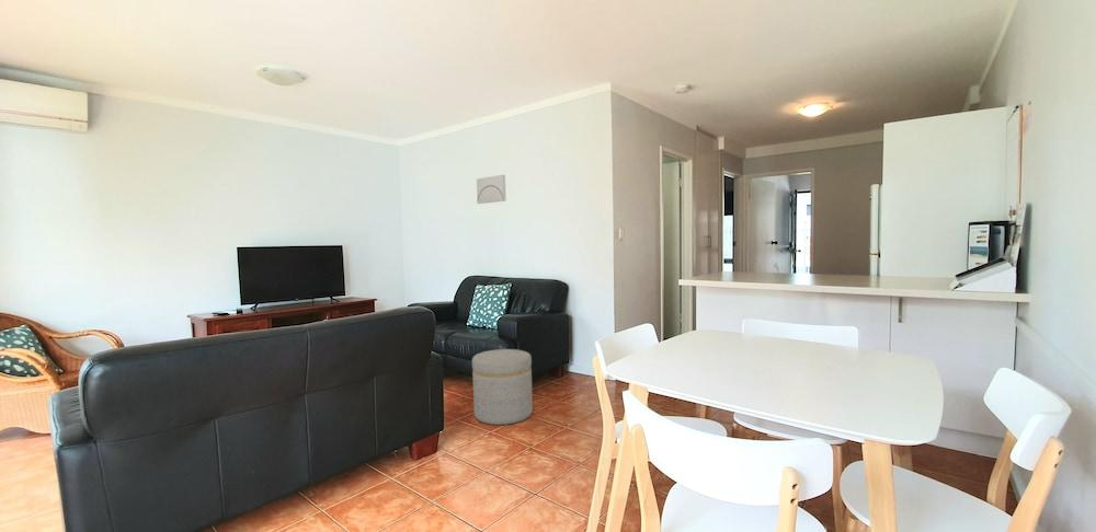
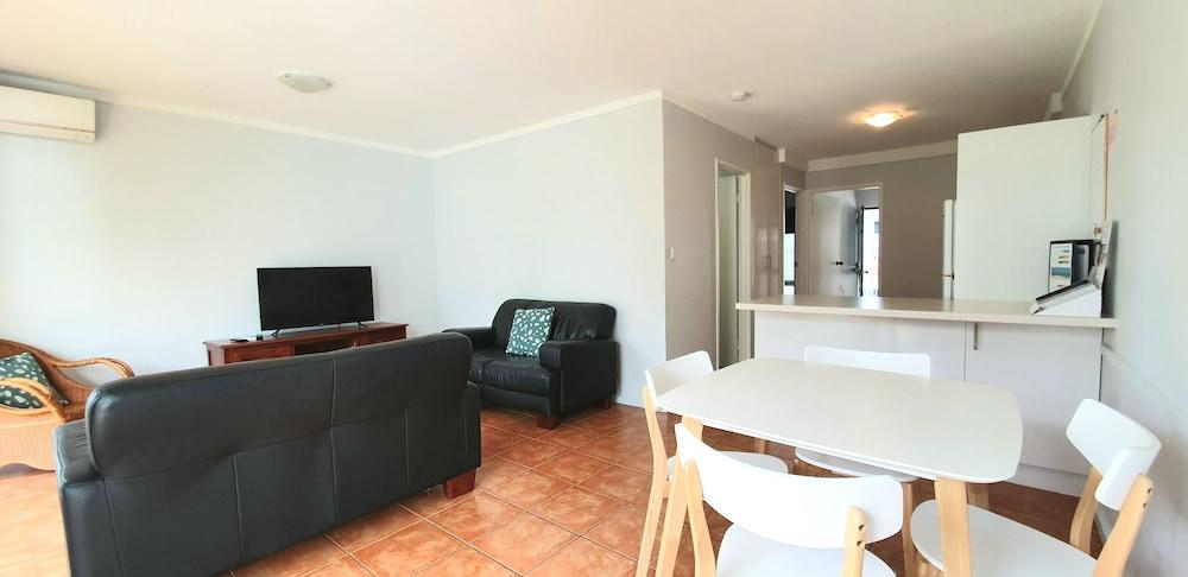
- ottoman (502, 384)
- wall art (490, 189)
